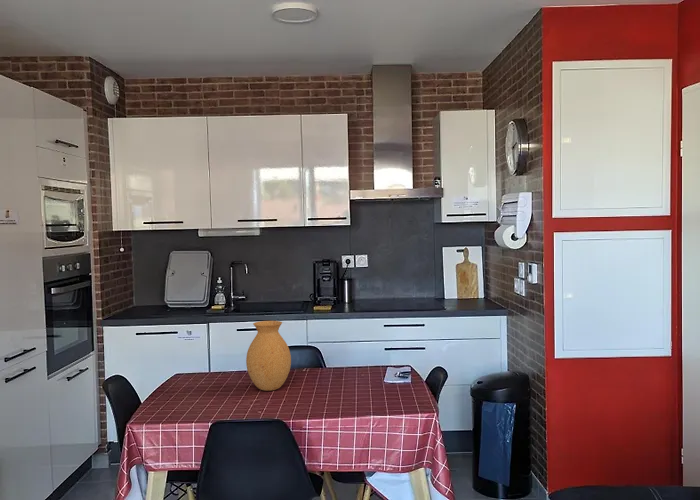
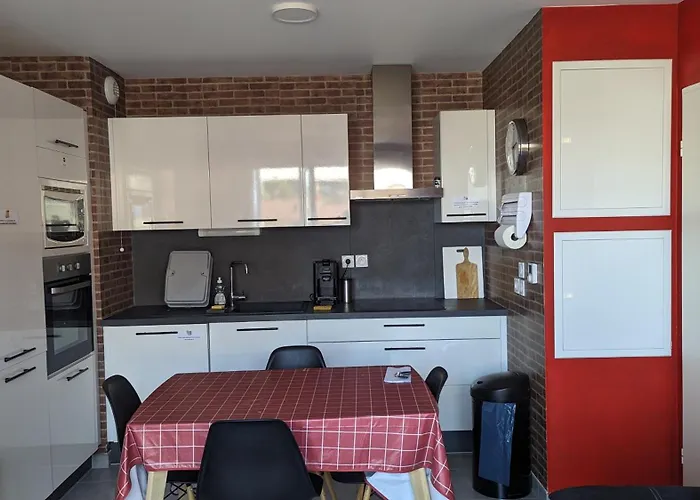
- vase (268, 355)
